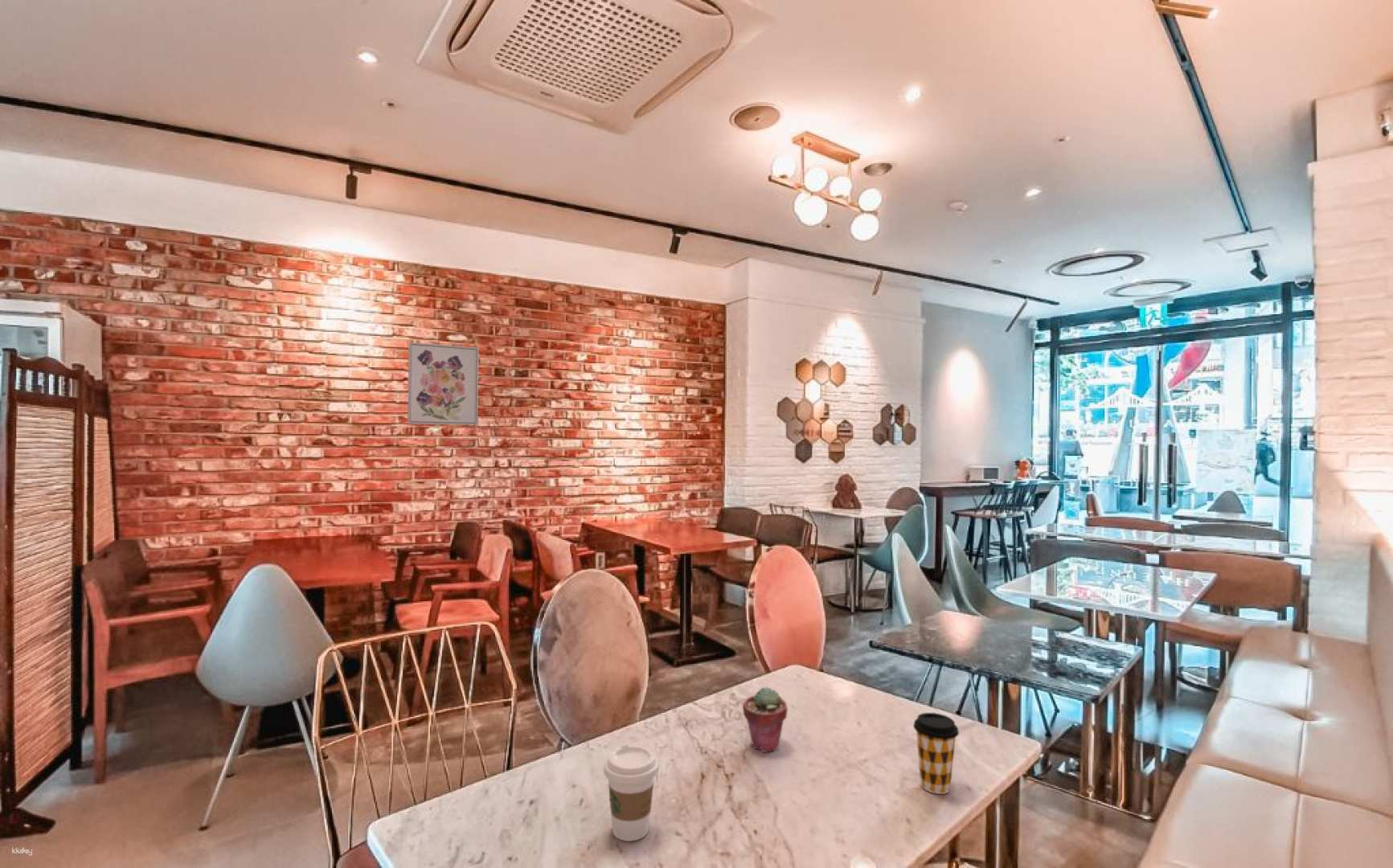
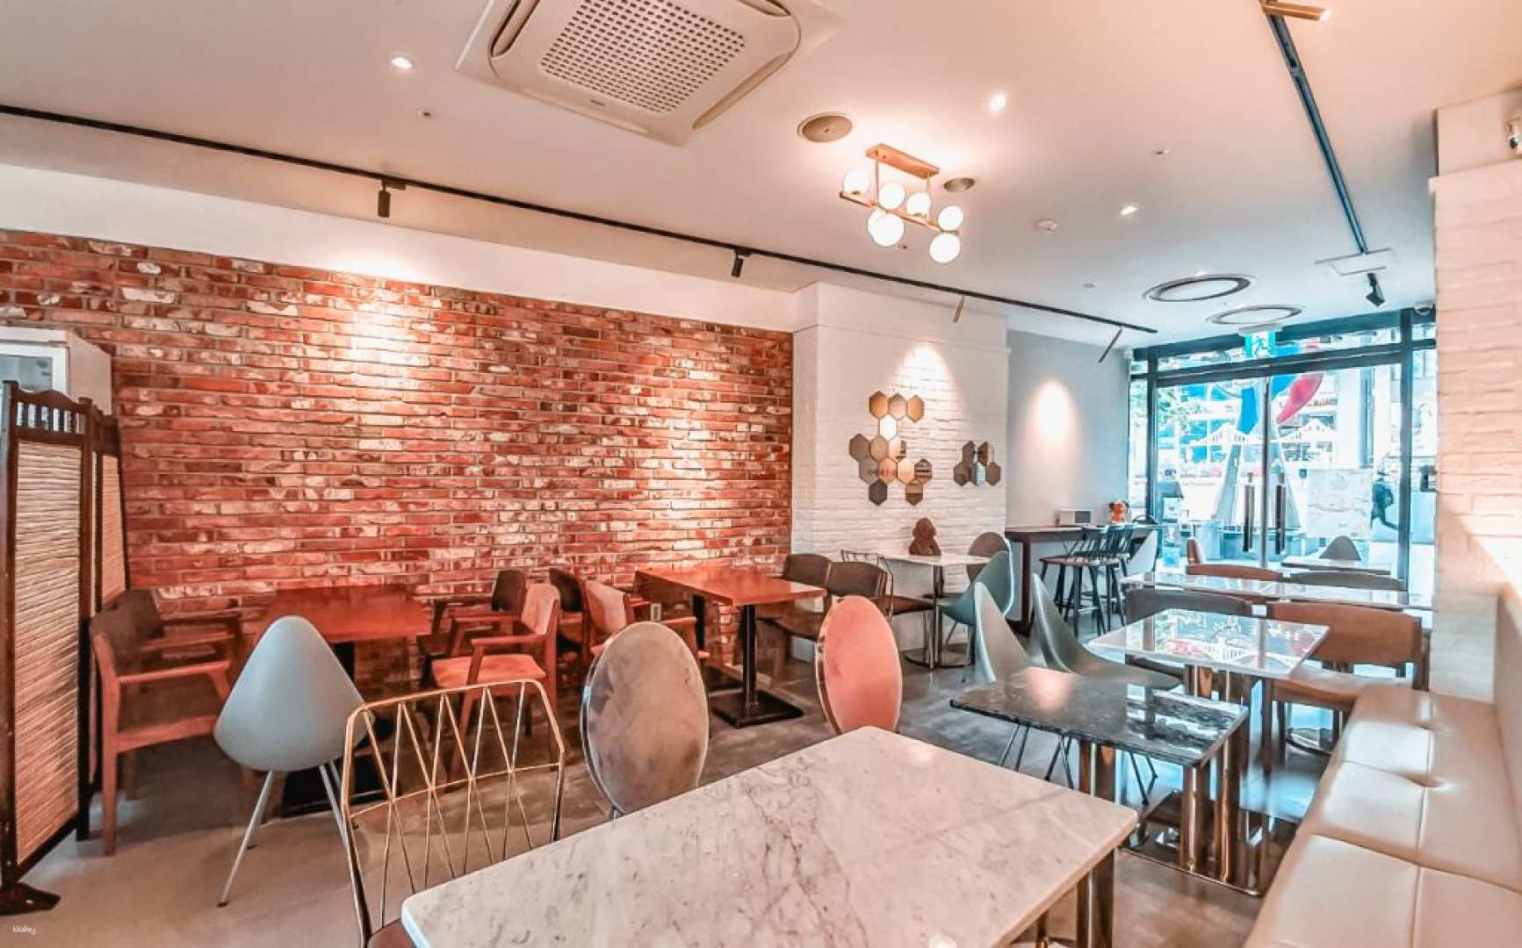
- coffee cup (631, 792)
- potted succulent (764, 715)
- wall art (444, 384)
- coffee cup (935, 753)
